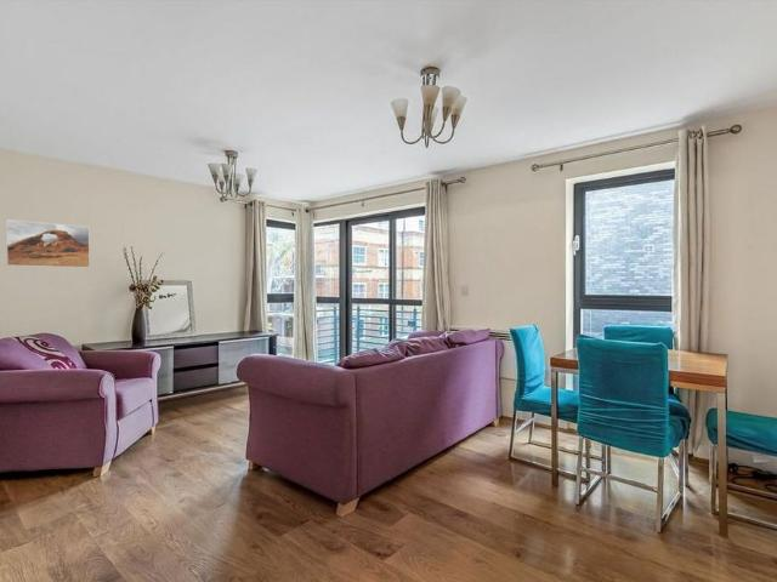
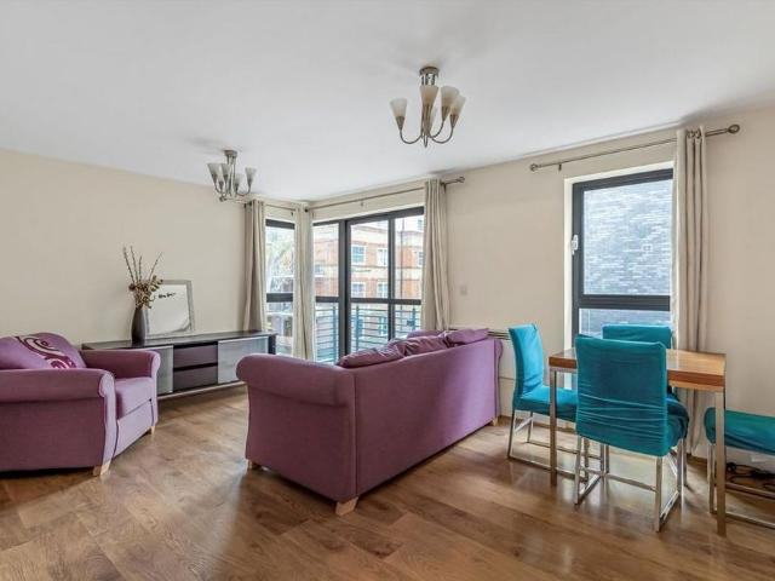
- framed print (50, 245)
